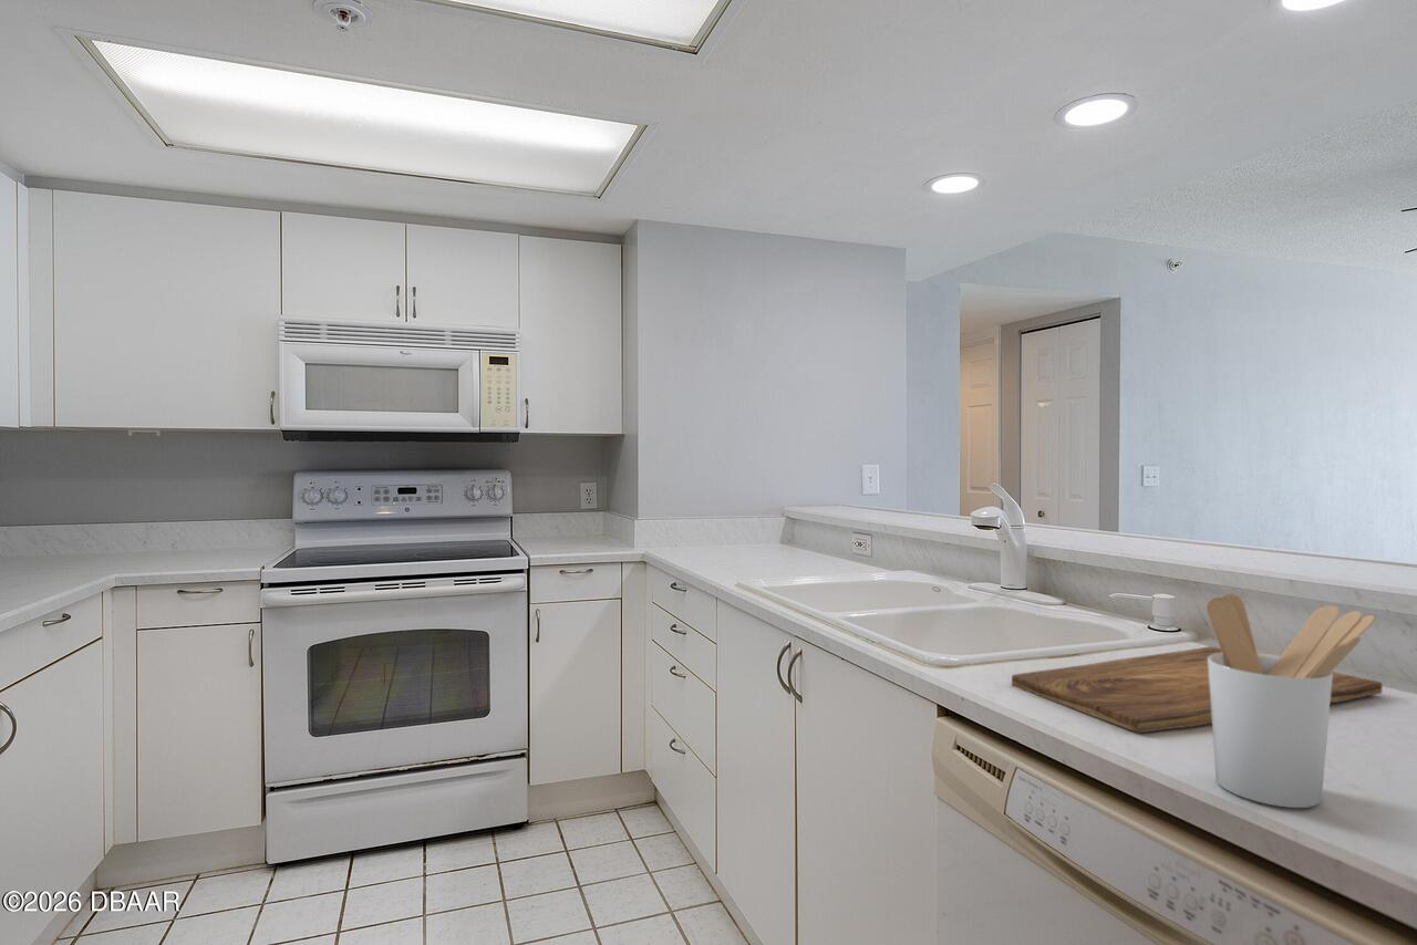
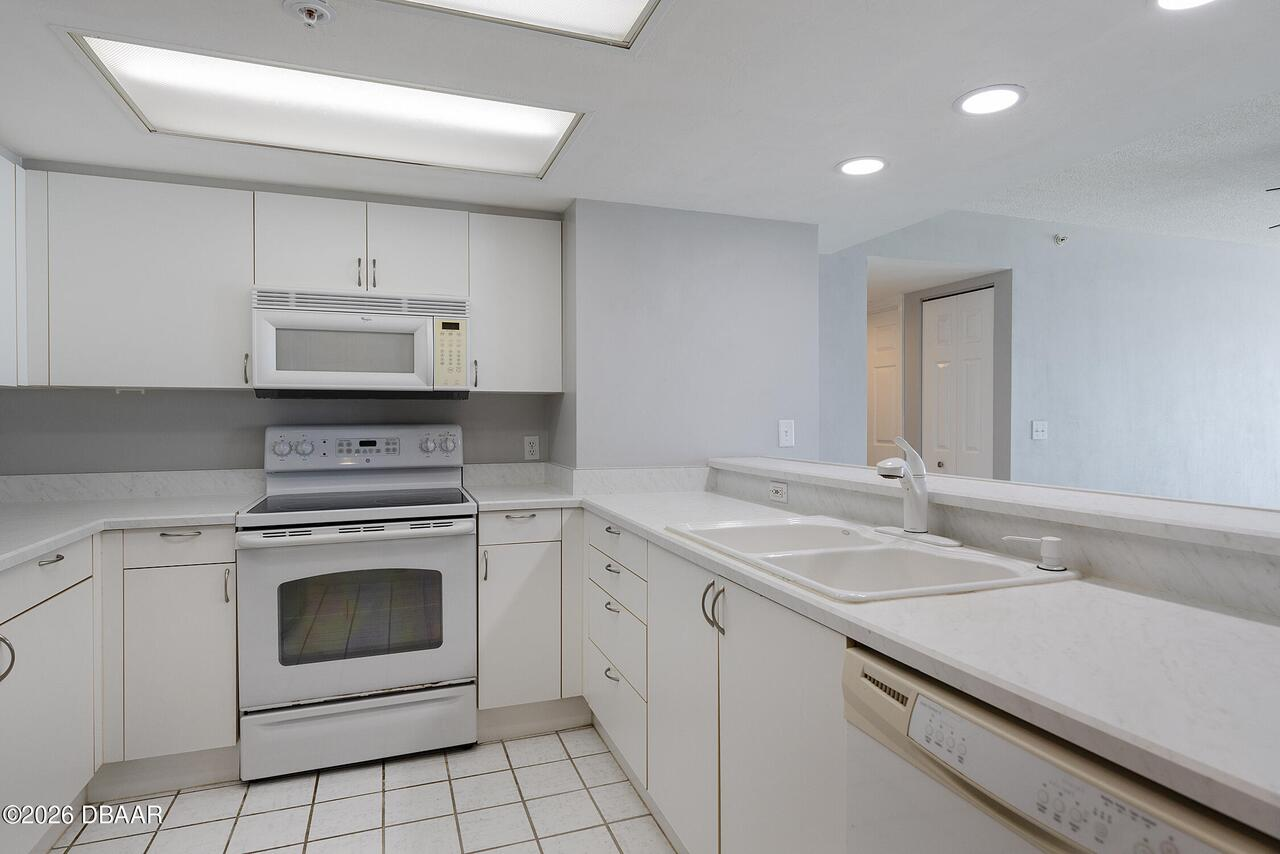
- utensil holder (1290, 695)
- cutting board (1189, 683)
